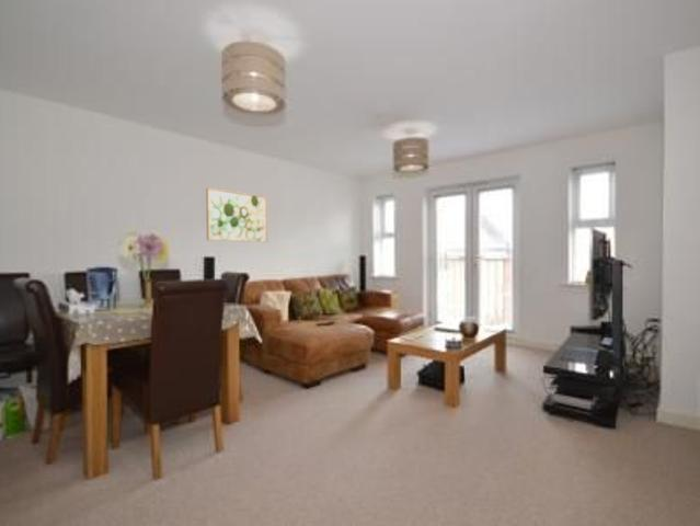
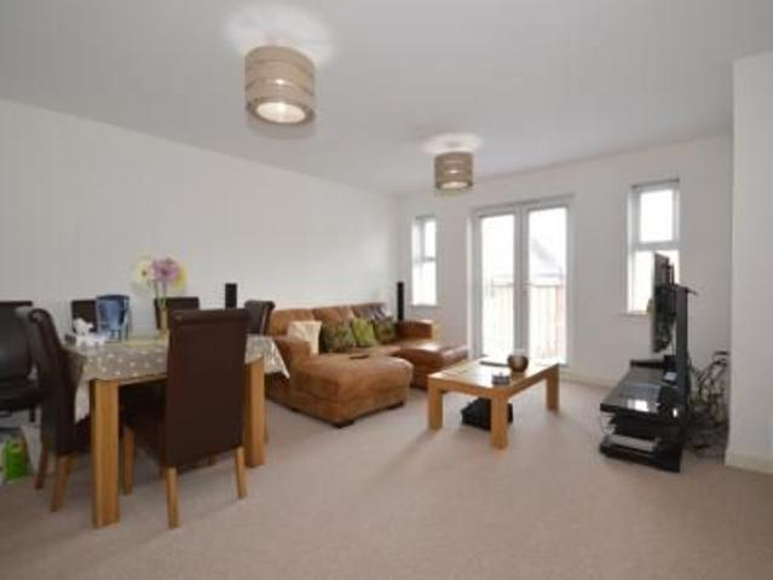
- wall art (239, 217)
